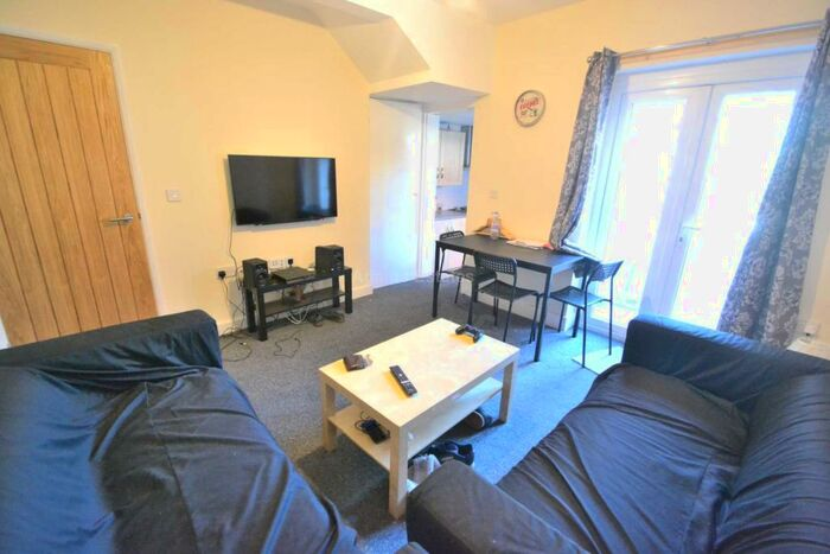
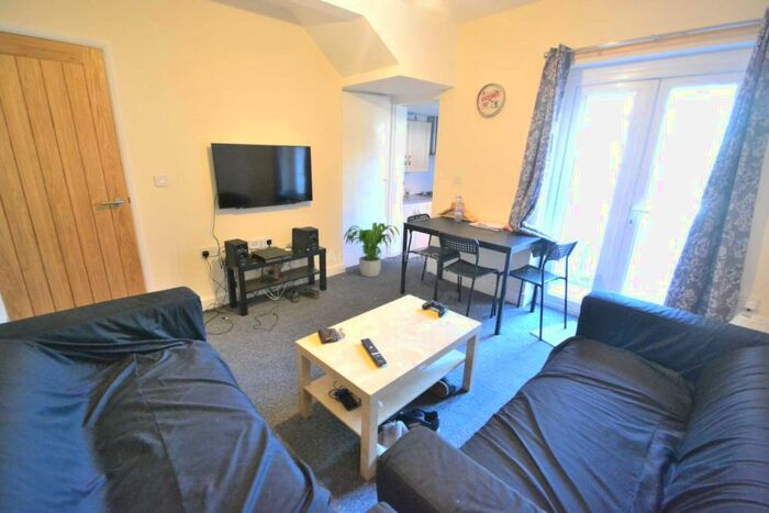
+ potted plant (372, 249)
